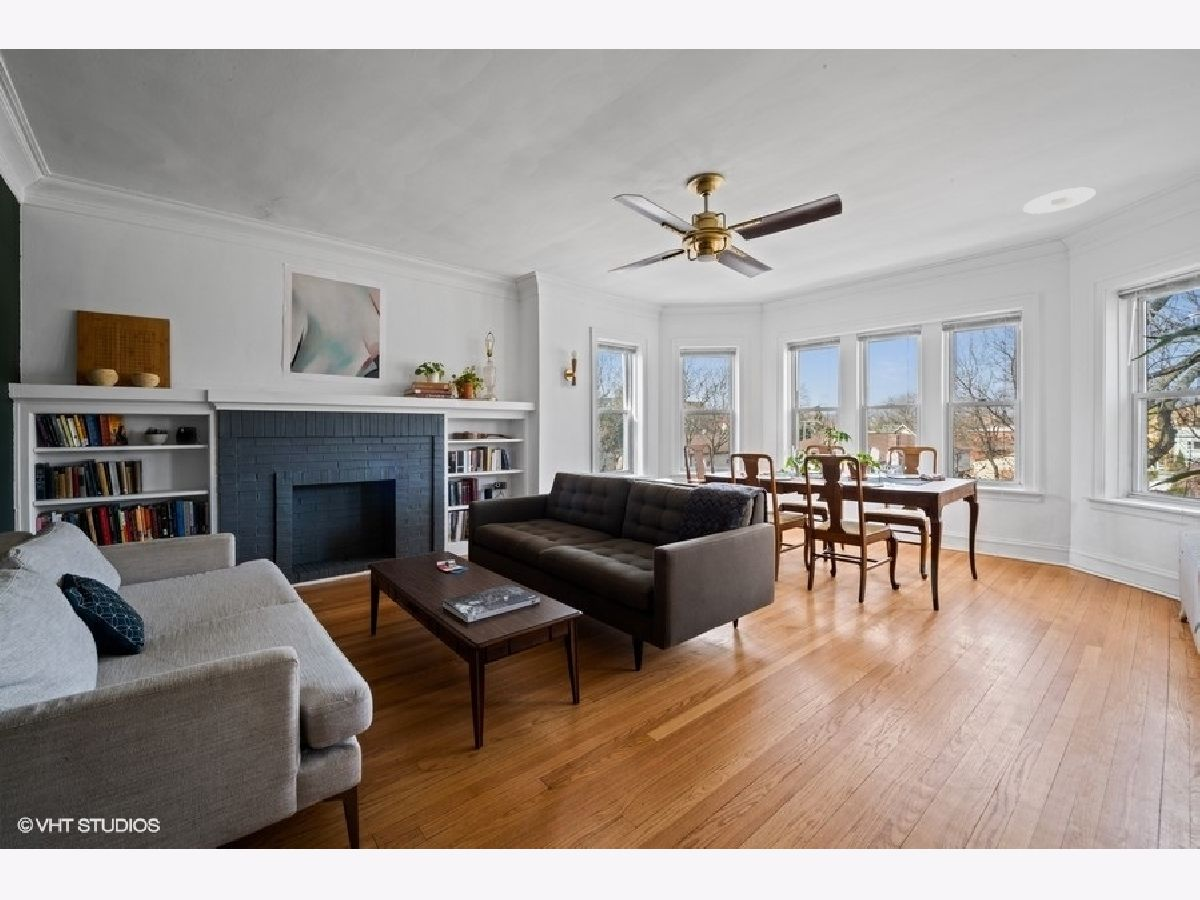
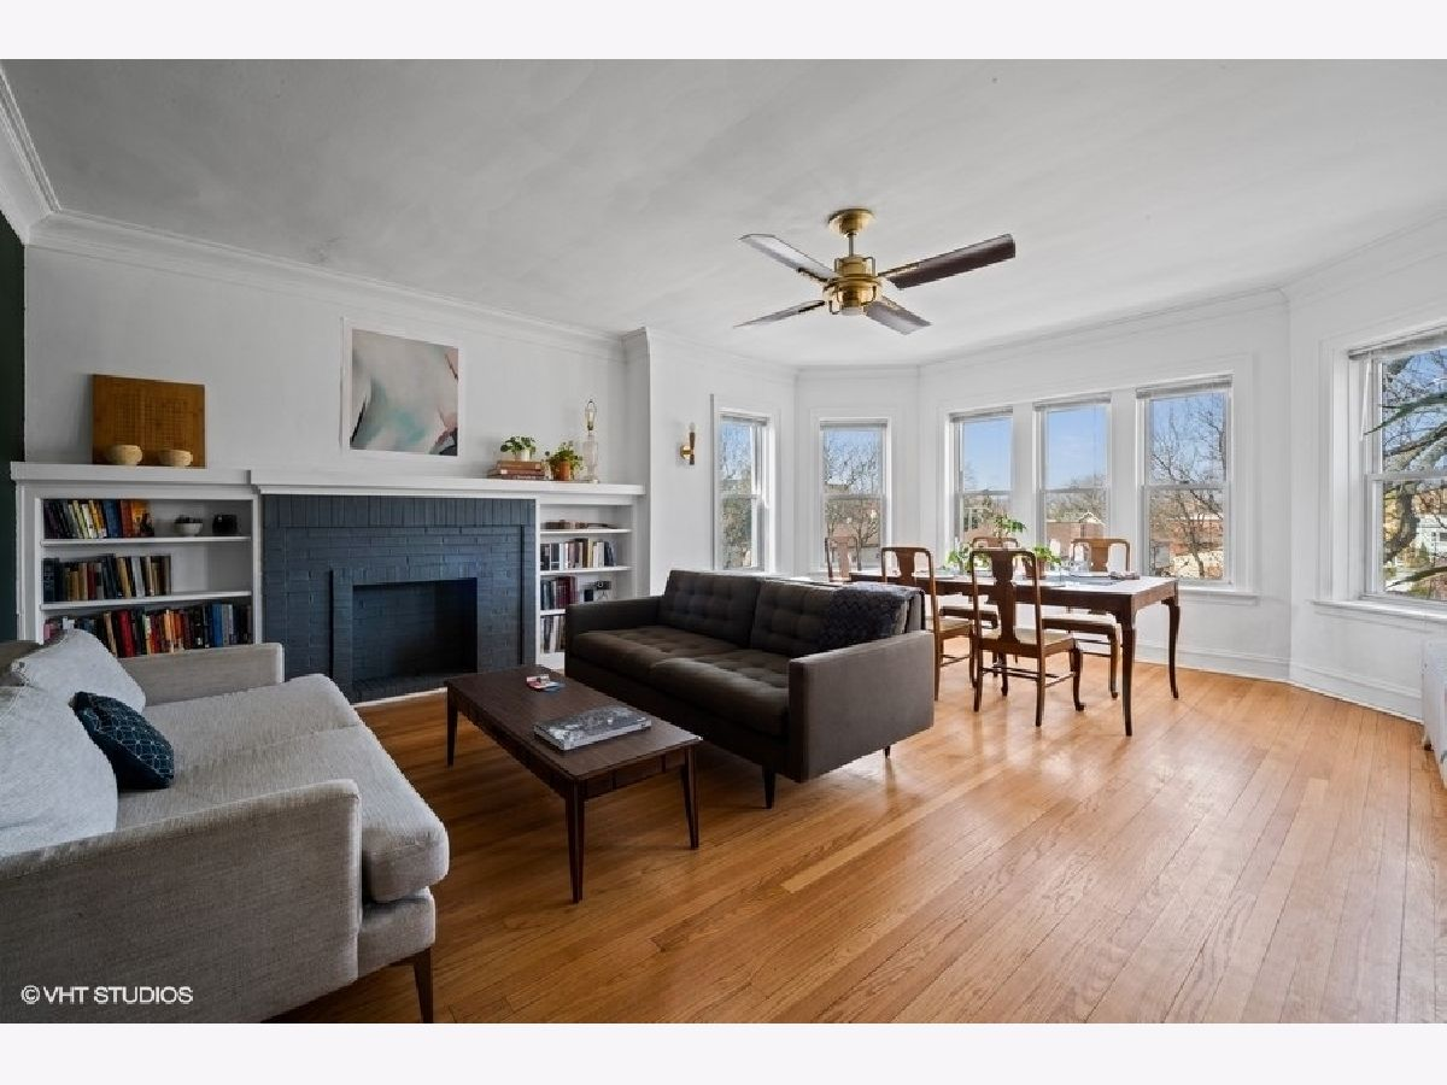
- recessed light (1058, 198)
